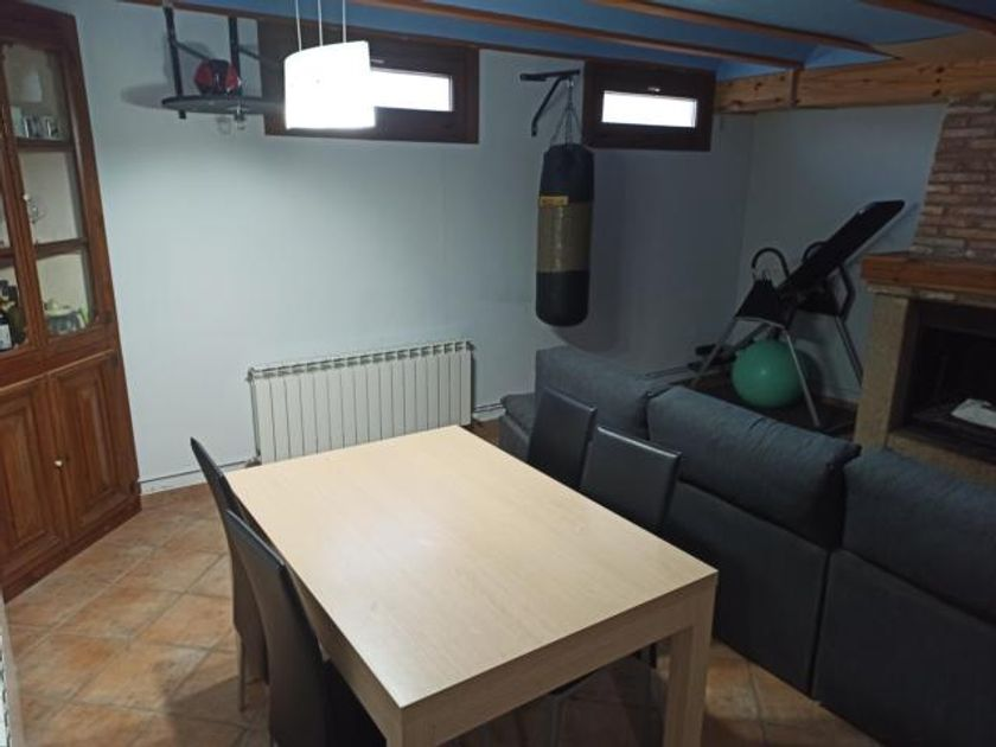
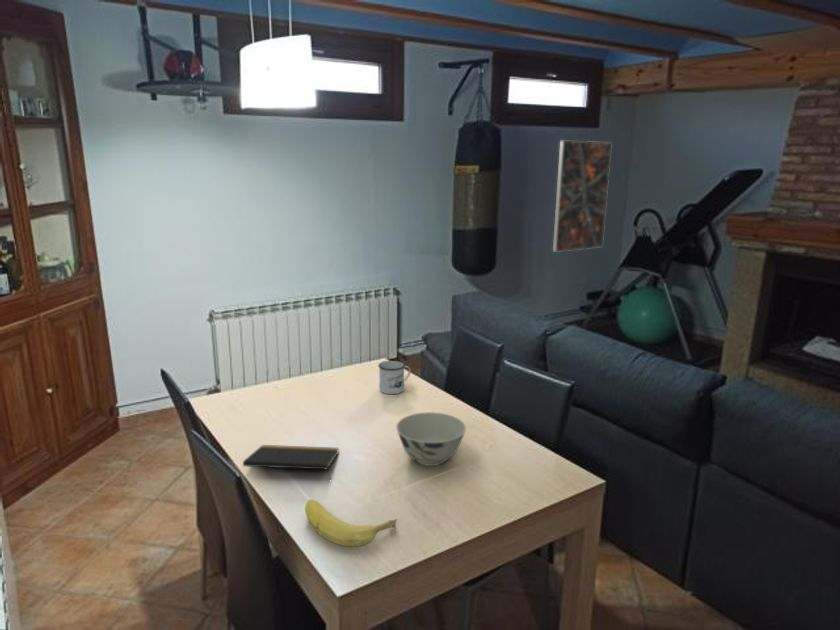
+ bowl (430, 442)
+ mug (395, 376)
+ fruit (349, 524)
+ notepad (293, 456)
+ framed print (582, 196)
